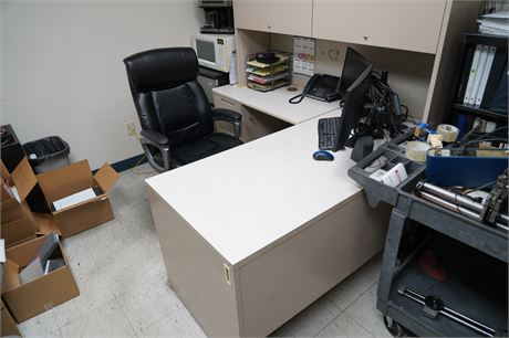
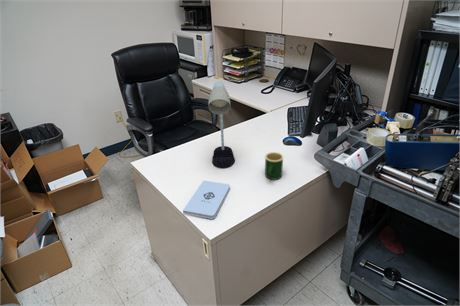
+ mug (272, 168)
+ notepad (208, 198)
+ desk lamp (221, 126)
